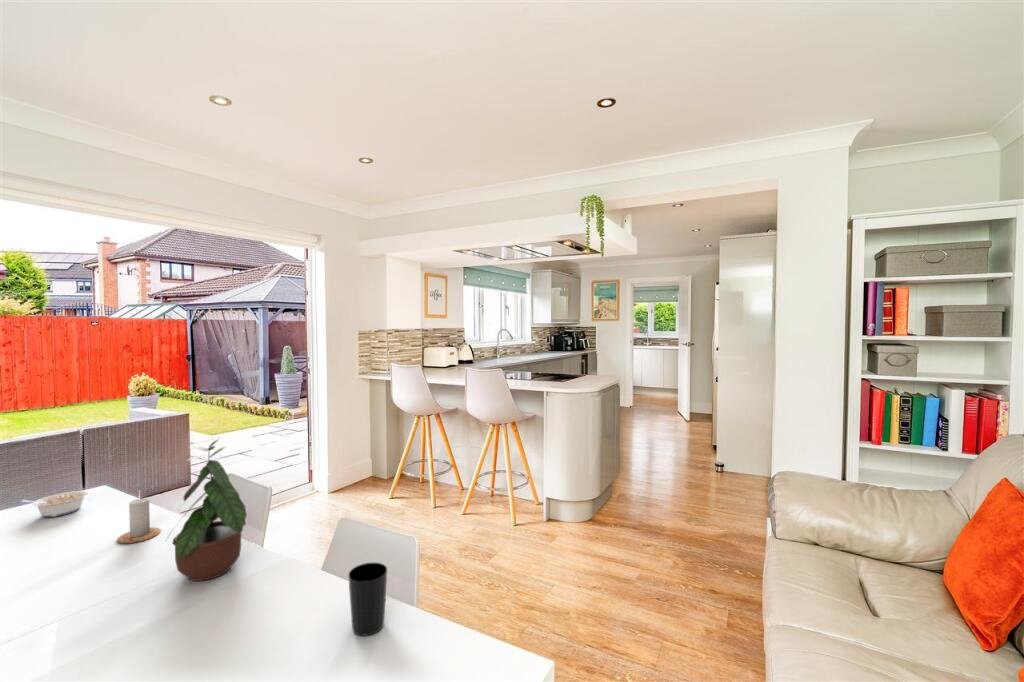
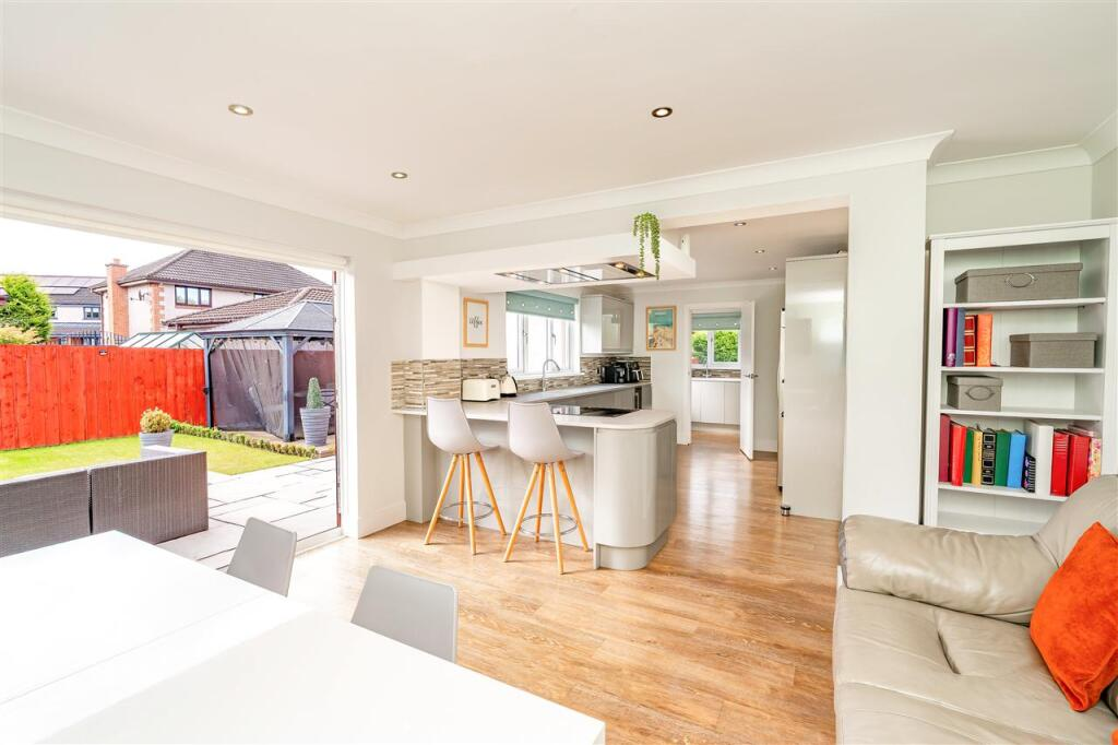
- legume (59, 504)
- cup (368, 599)
- candle (138, 511)
- potted plant (210, 506)
